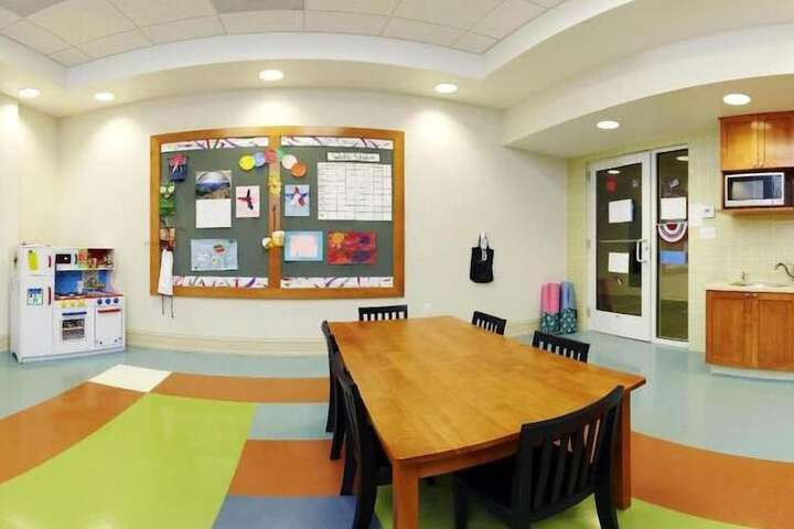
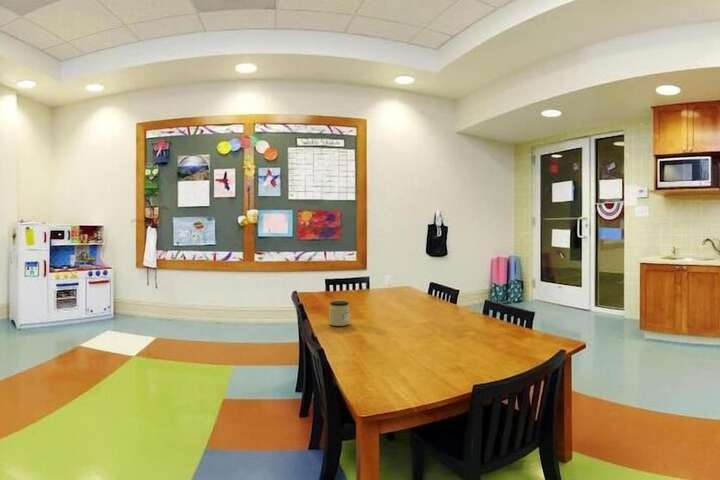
+ jar (339, 313)
